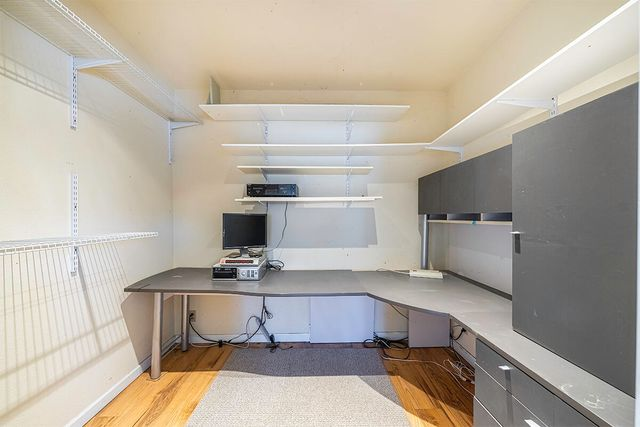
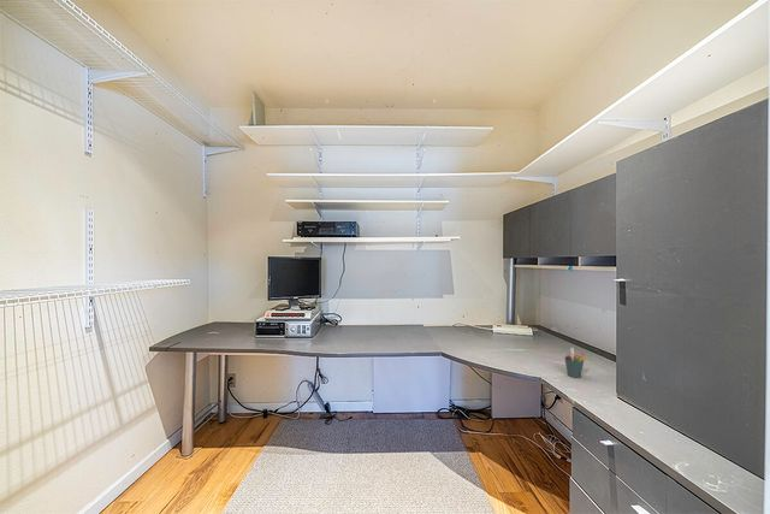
+ pen holder (574, 362)
